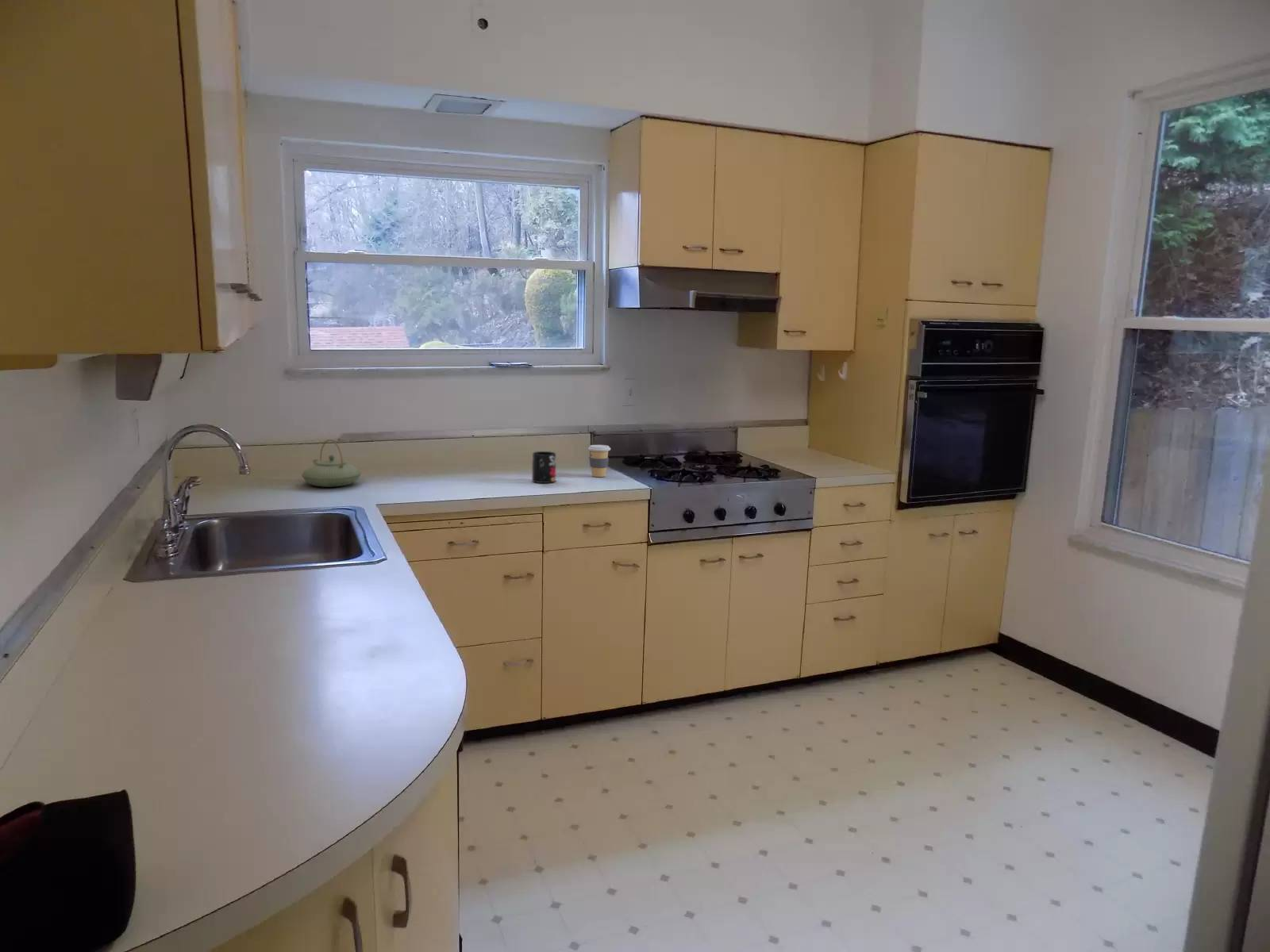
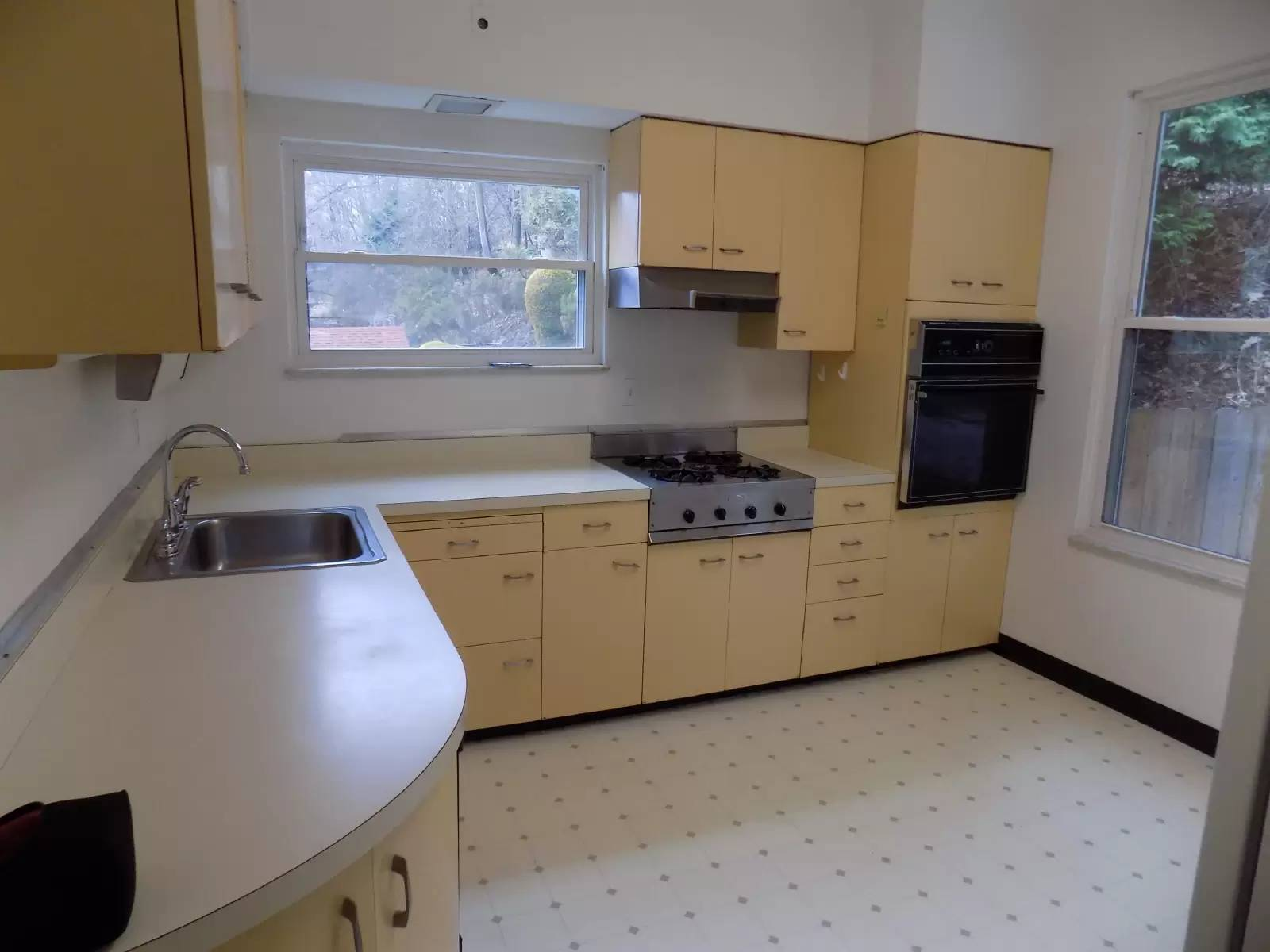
- coffee cup (598, 461)
- mug (543, 467)
- teapot (329, 461)
